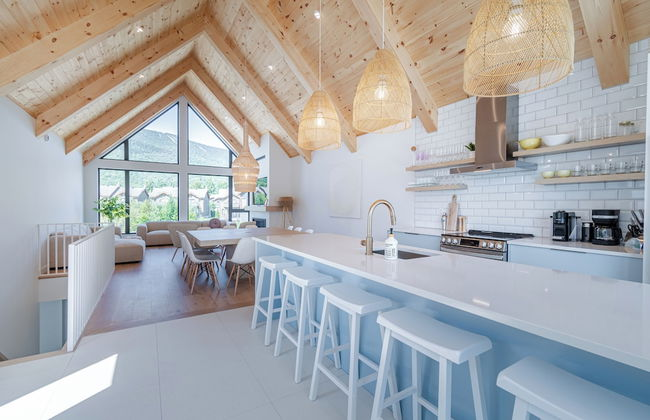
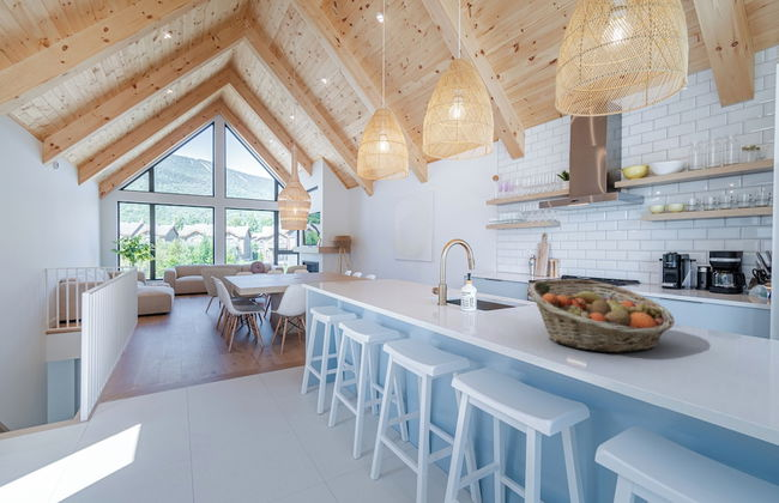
+ fruit basket (596, 311)
